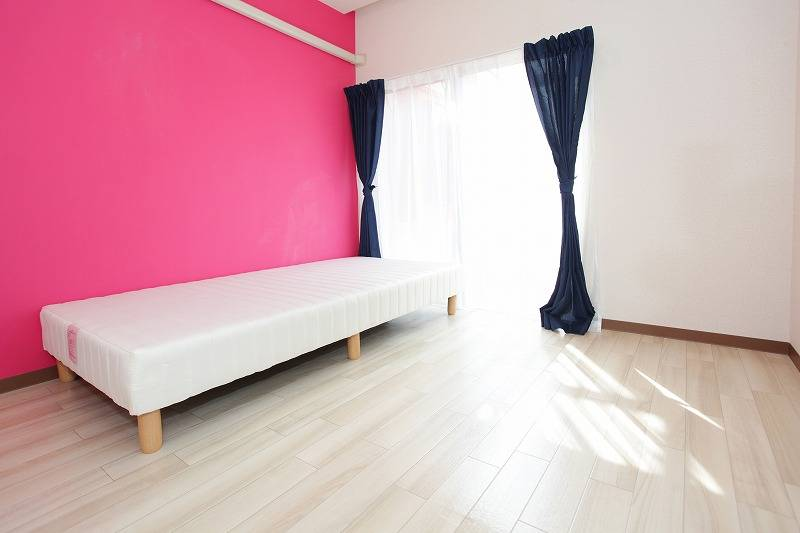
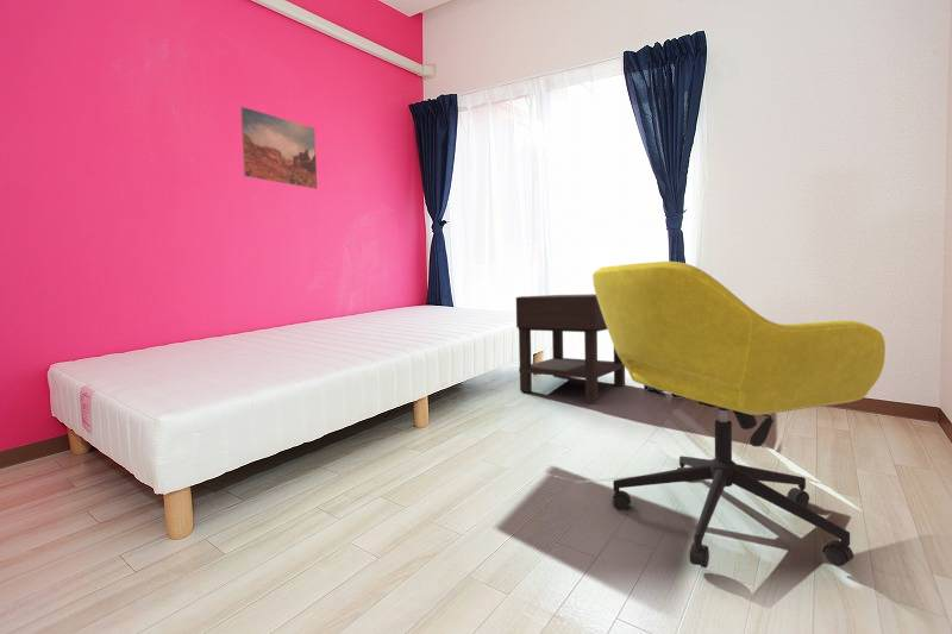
+ wall art (281, 150)
+ nightstand (572, 331)
+ office chair (722, 394)
